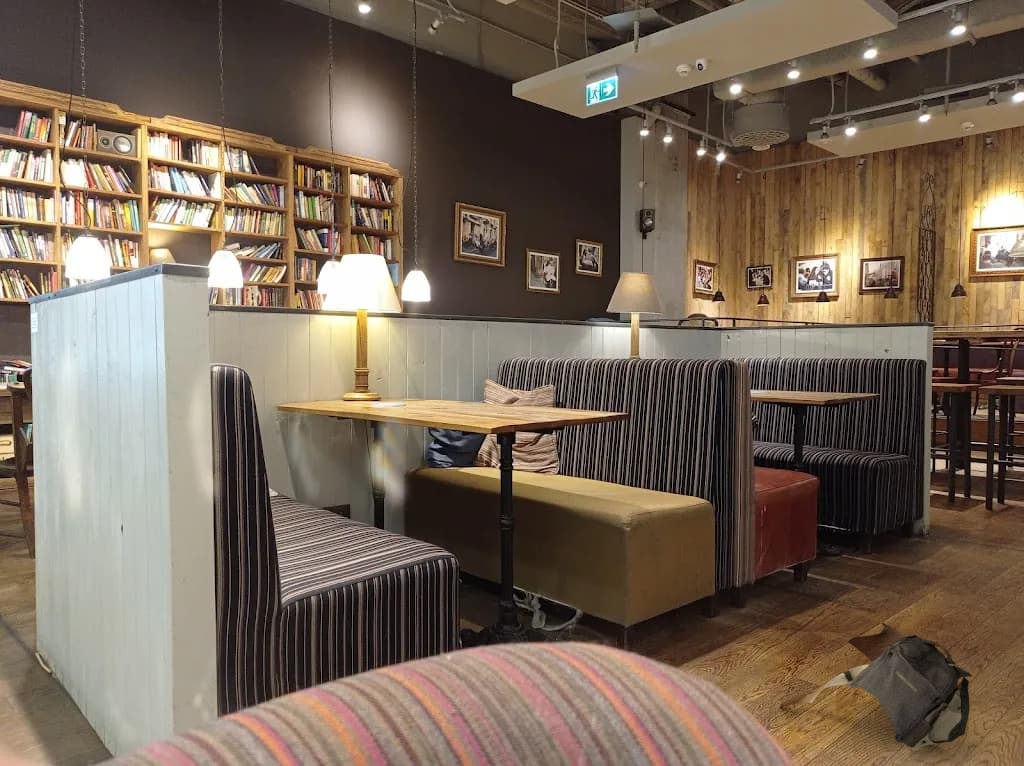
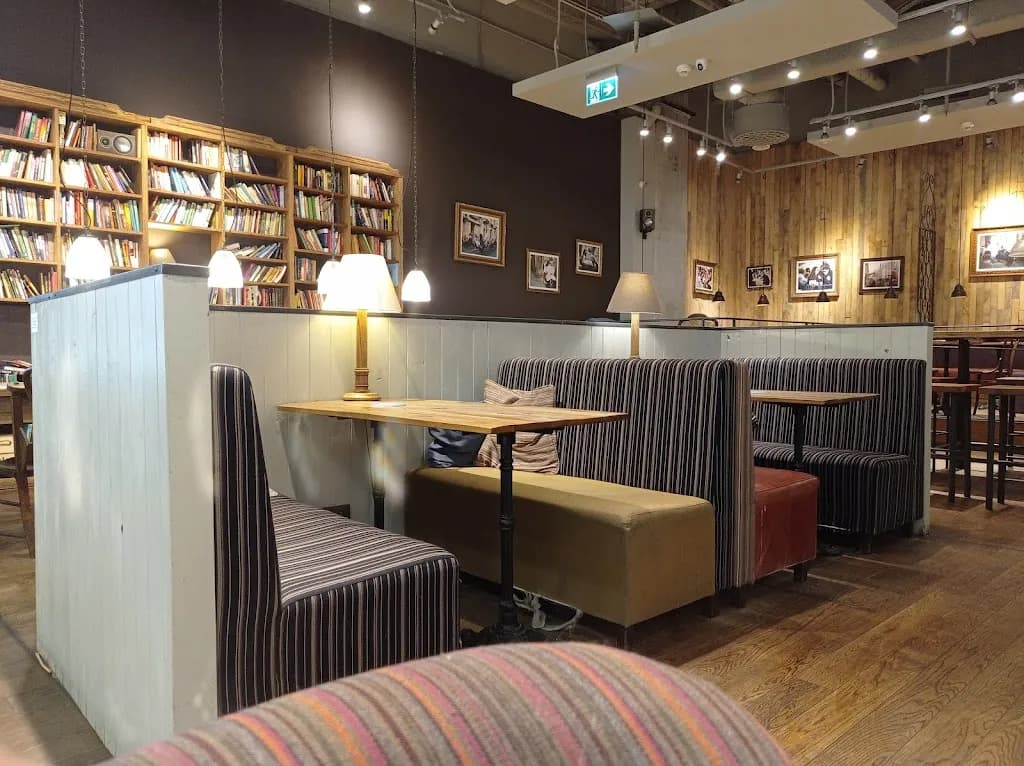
- backpack (871, 665)
